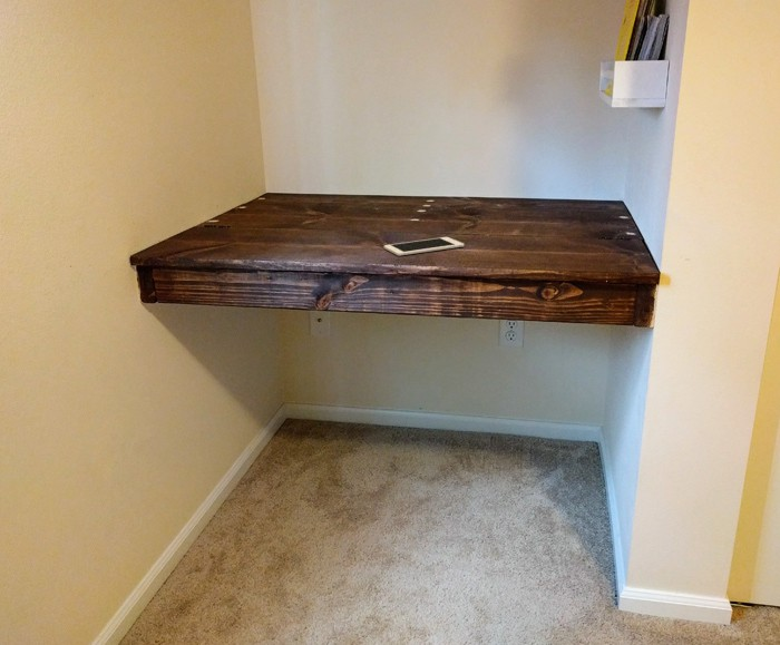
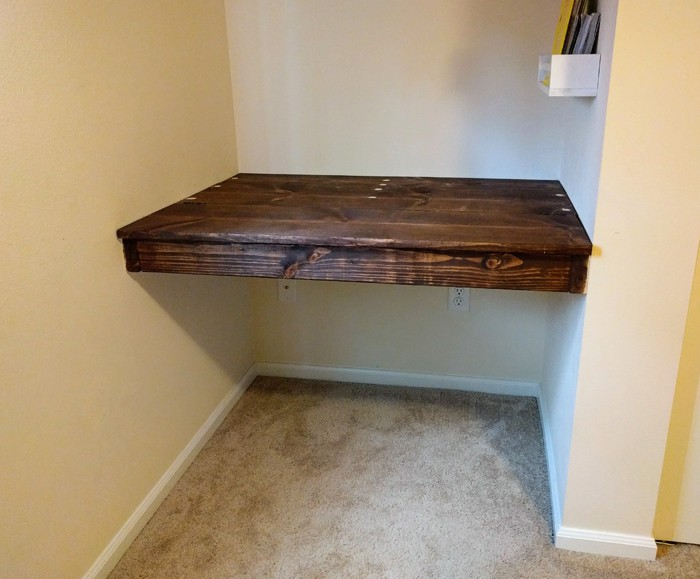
- cell phone (423, 245)
